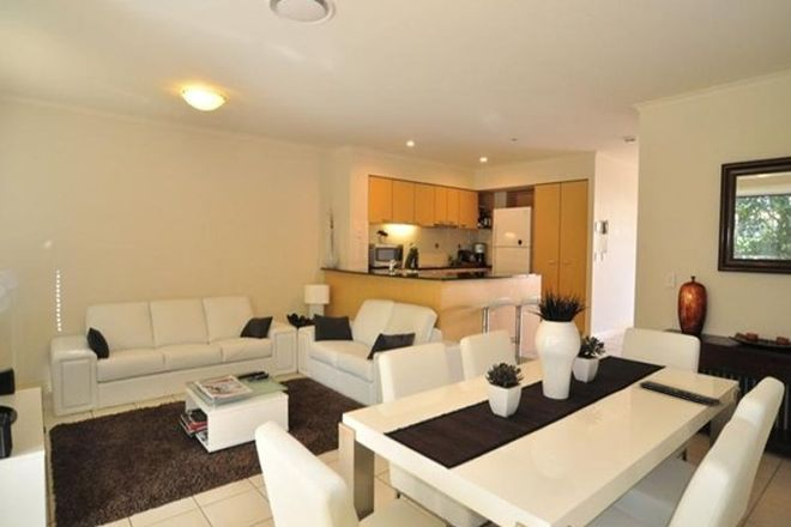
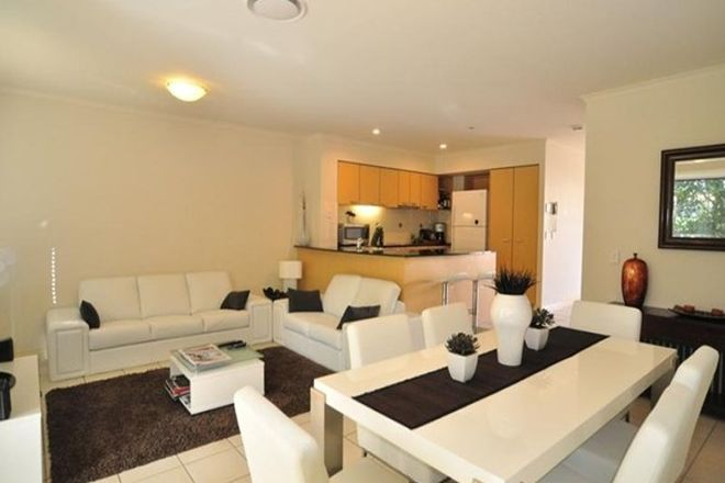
- remote control (677, 392)
